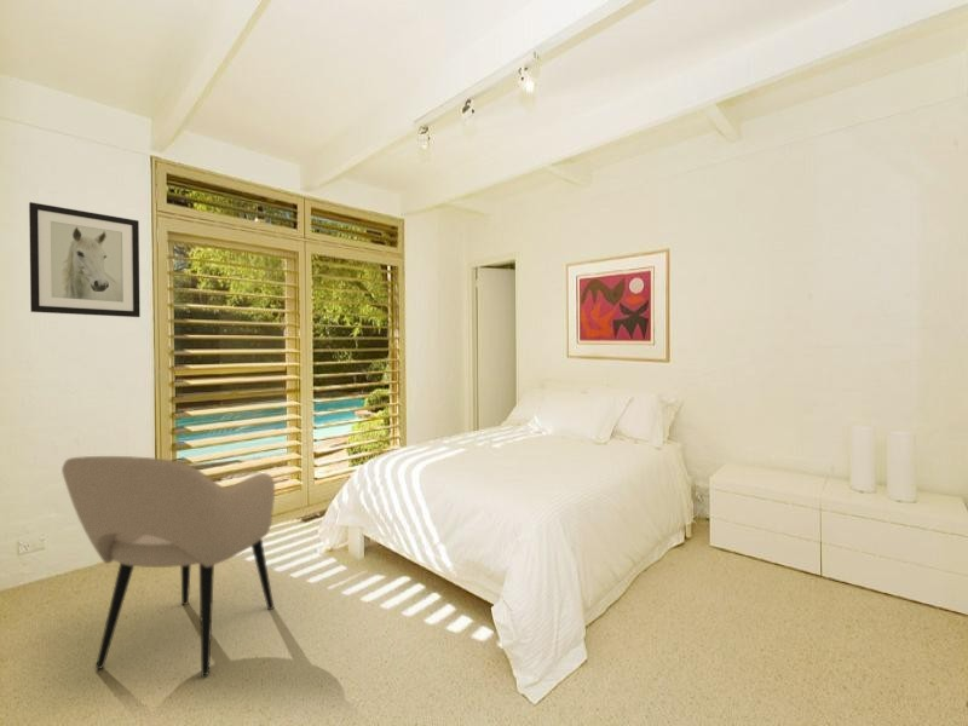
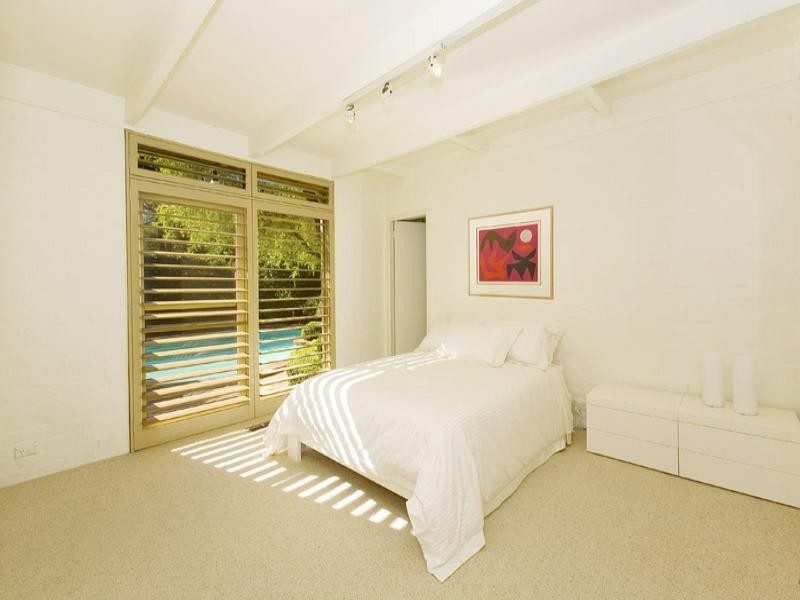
- armchair (179, 543)
- wall art (87, 263)
